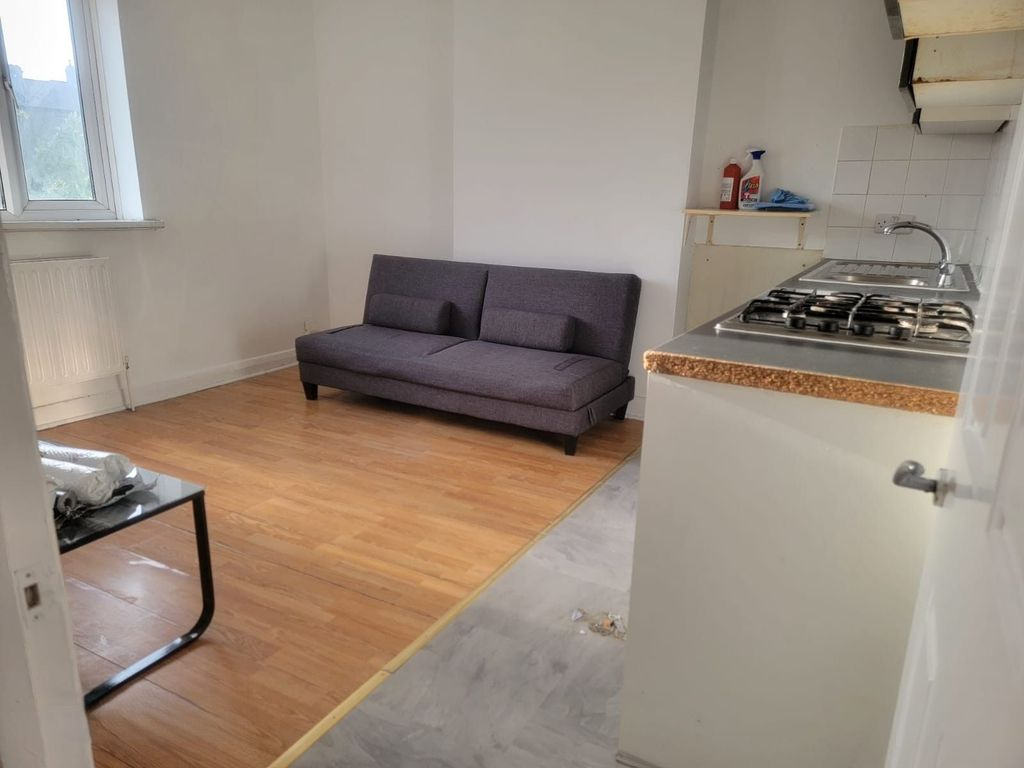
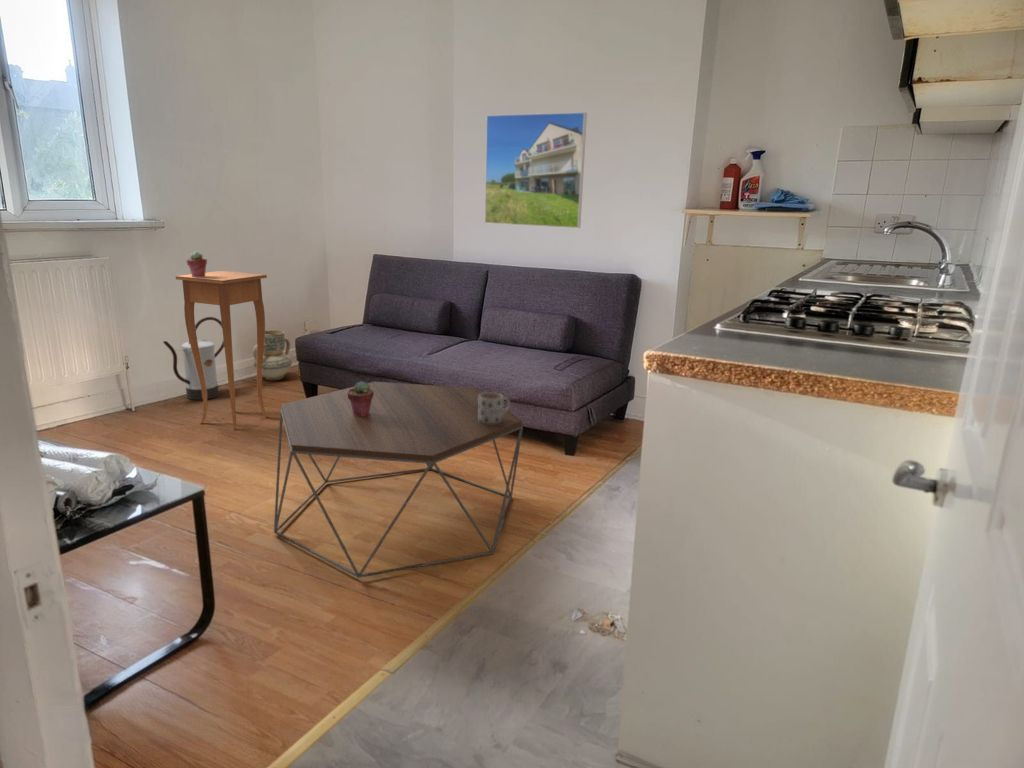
+ mug (495, 407)
+ side table (228, 349)
+ coffee table (400, 461)
+ potted succulent (197, 263)
+ ceramic jug (272, 355)
+ watering can (201, 358)
+ potted succulent (360, 397)
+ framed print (532, 170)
